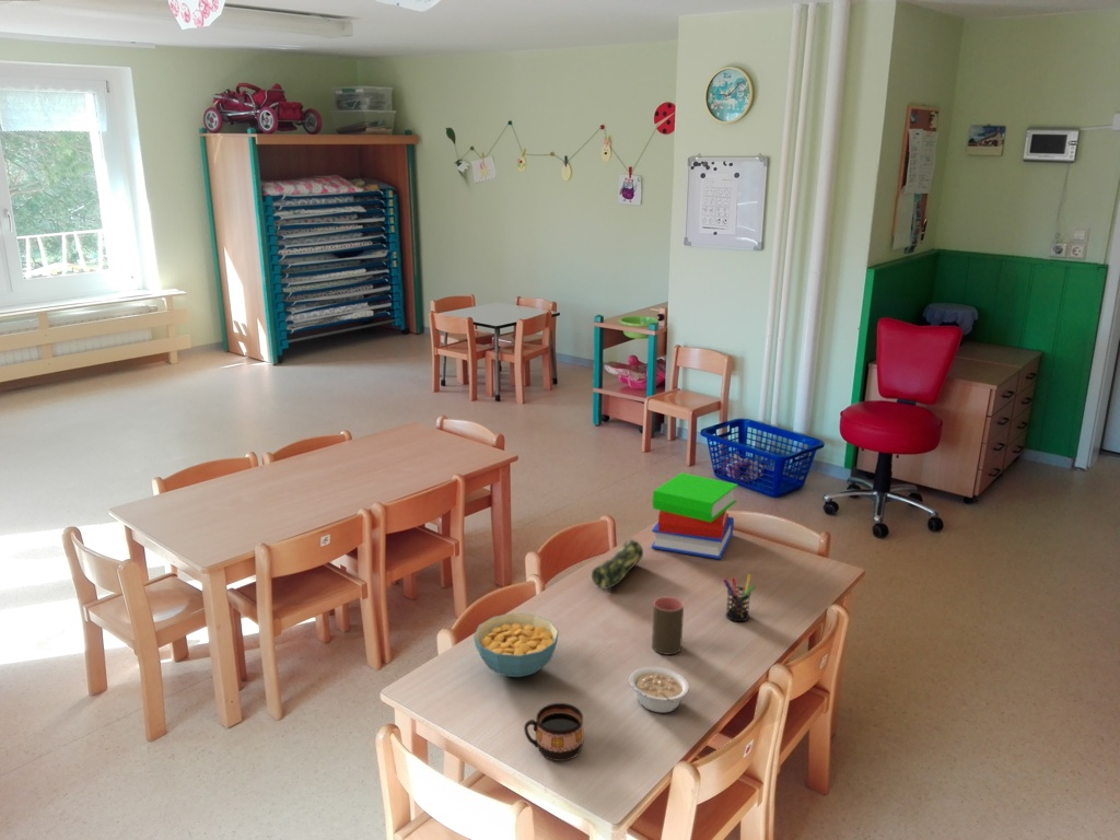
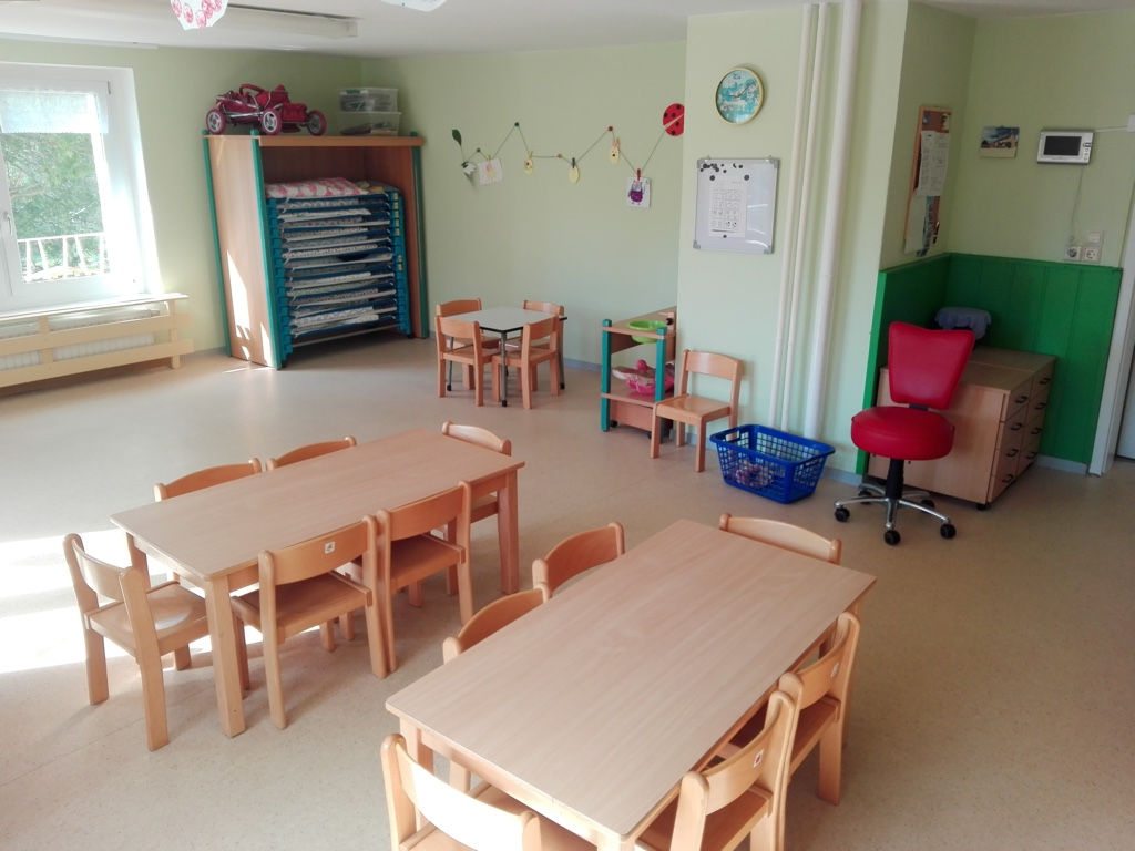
- cup (667, 625)
- book (693, 514)
- cereal bowl (516, 652)
- legume (660, 690)
- pen holder (739, 597)
- cup (557, 732)
- pencil case (618, 563)
